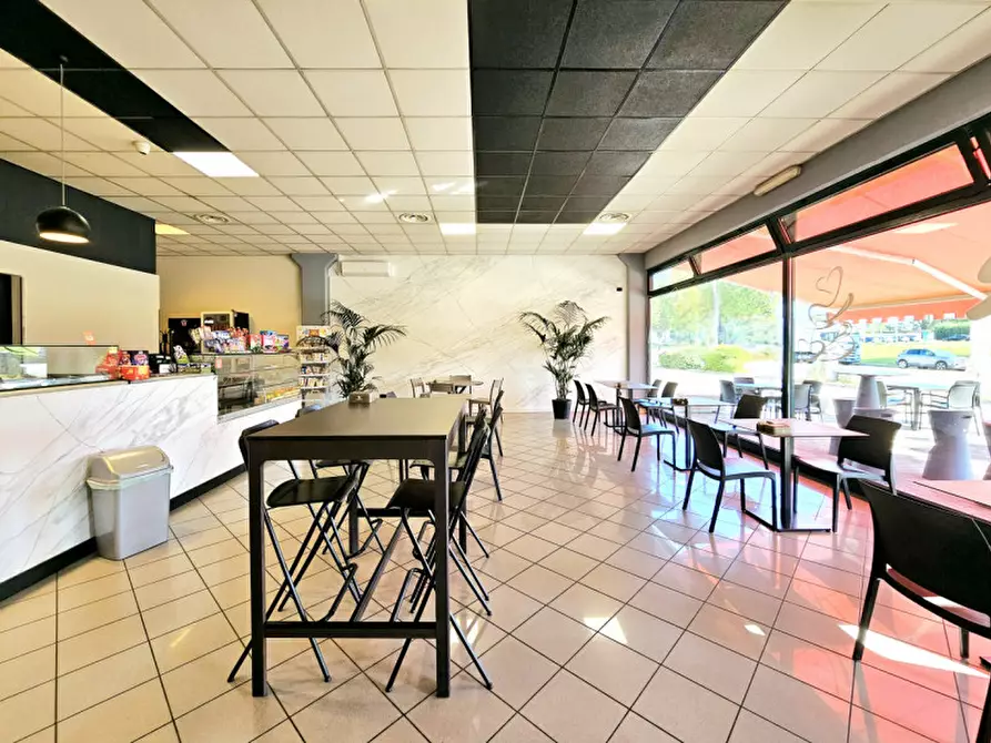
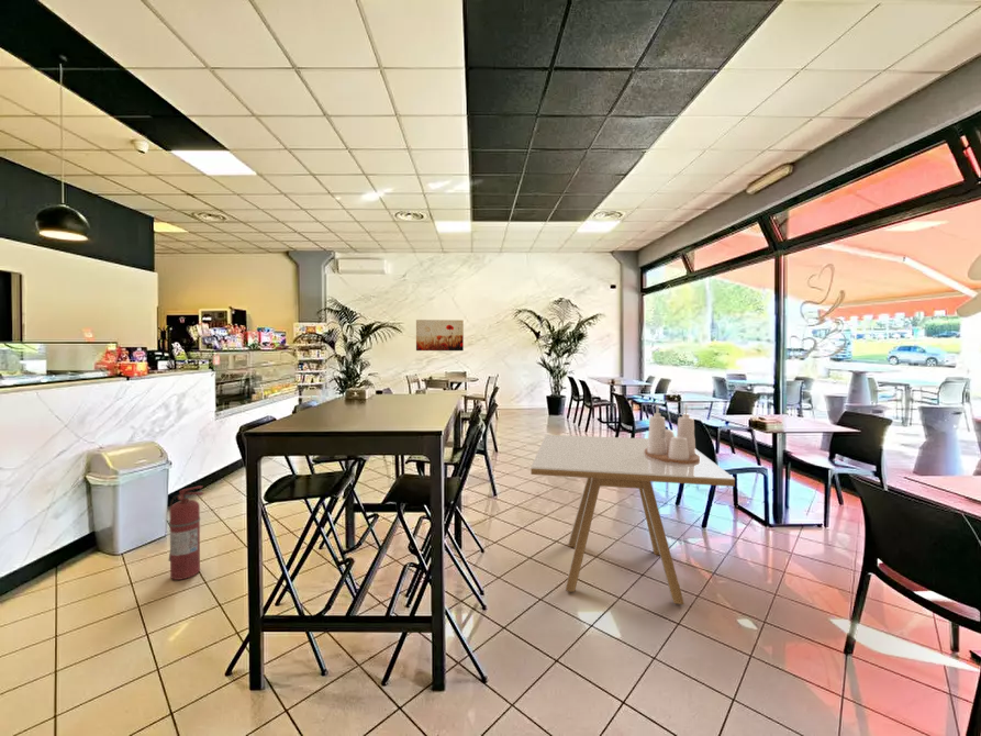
+ fire extinguisher (186, 529)
+ condiment set (671, 431)
+ dining table (617, 487)
+ wall art (439, 335)
